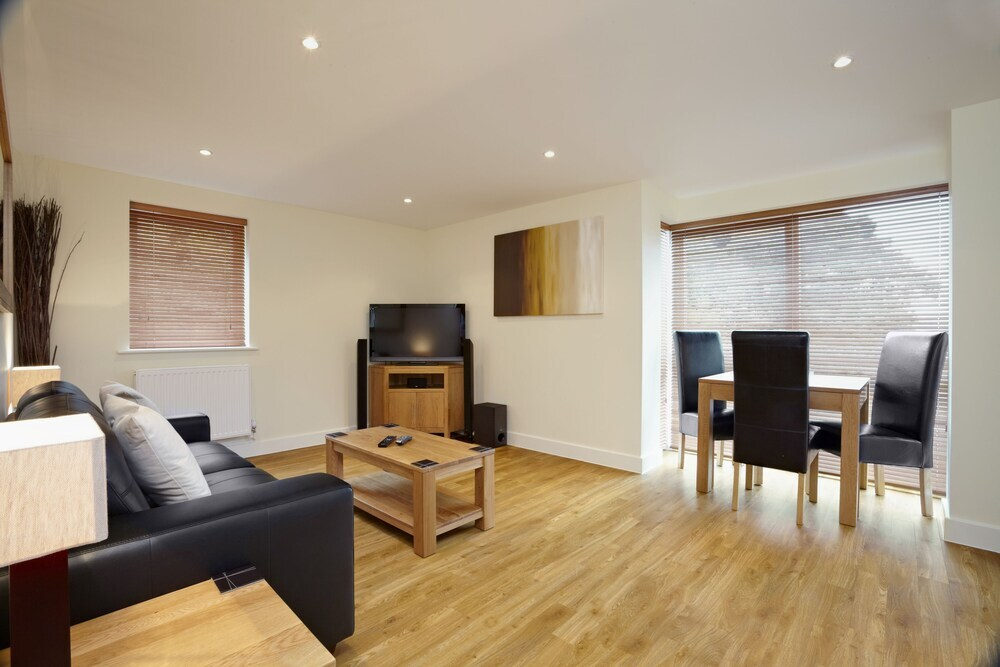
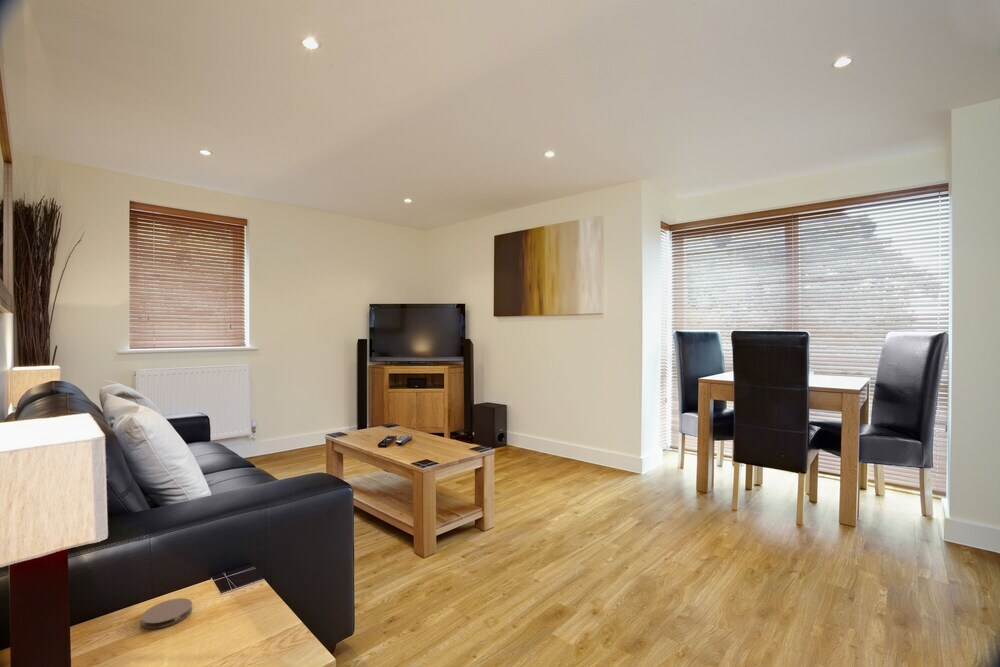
+ coaster (167, 612)
